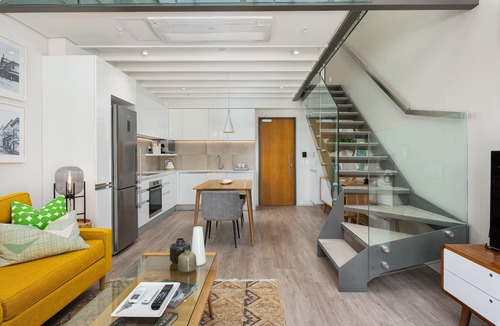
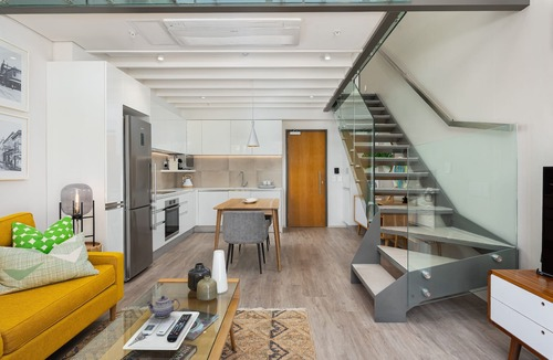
+ teapot (163, 305)
